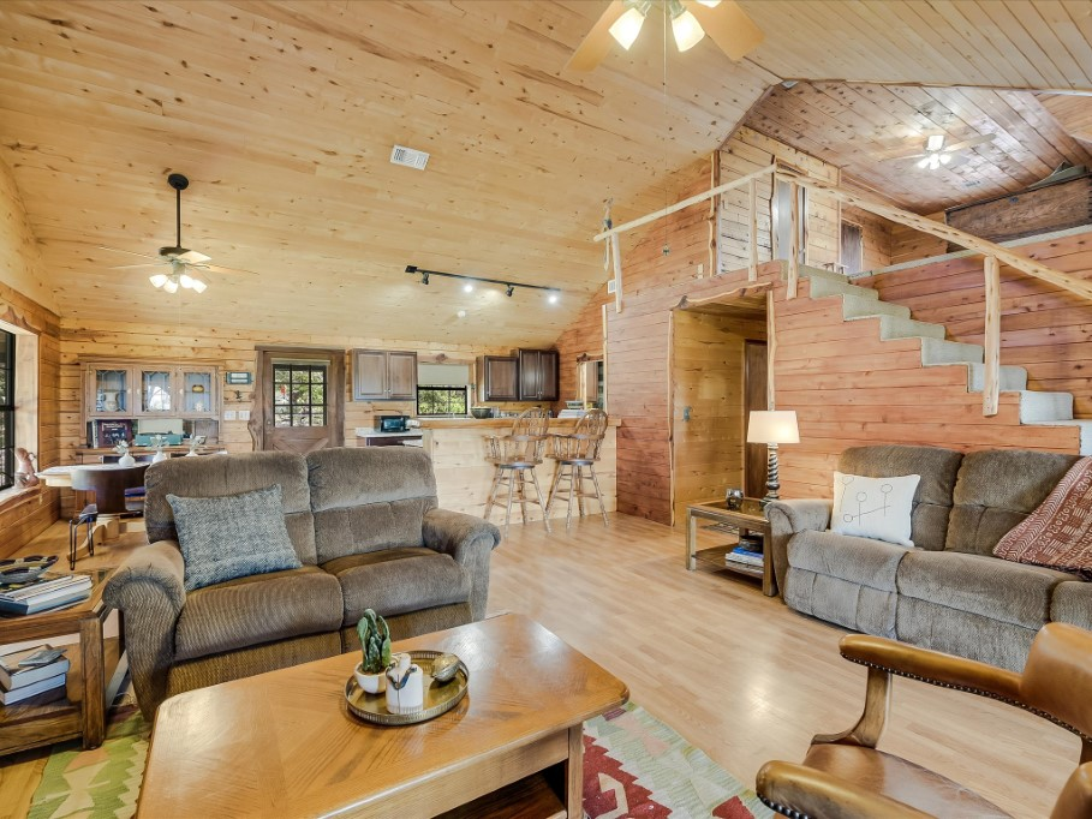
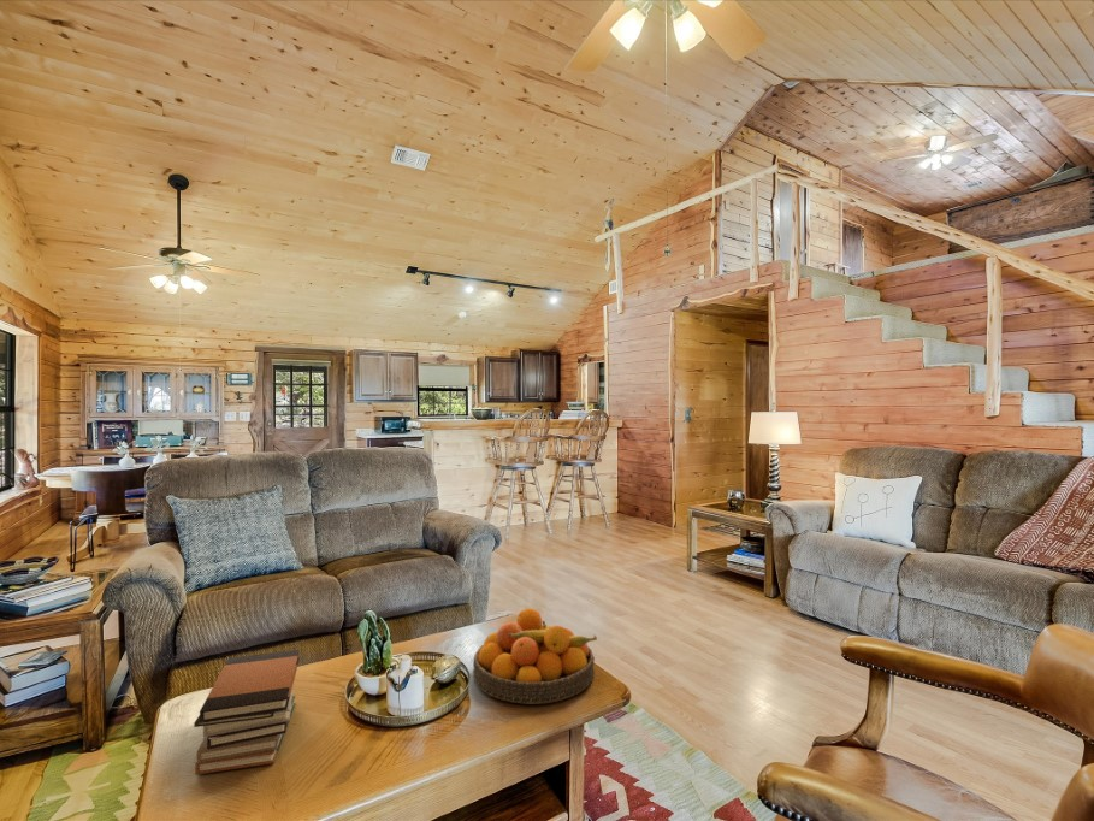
+ book stack (253, 705)
+ fruit bowl (533, 646)
